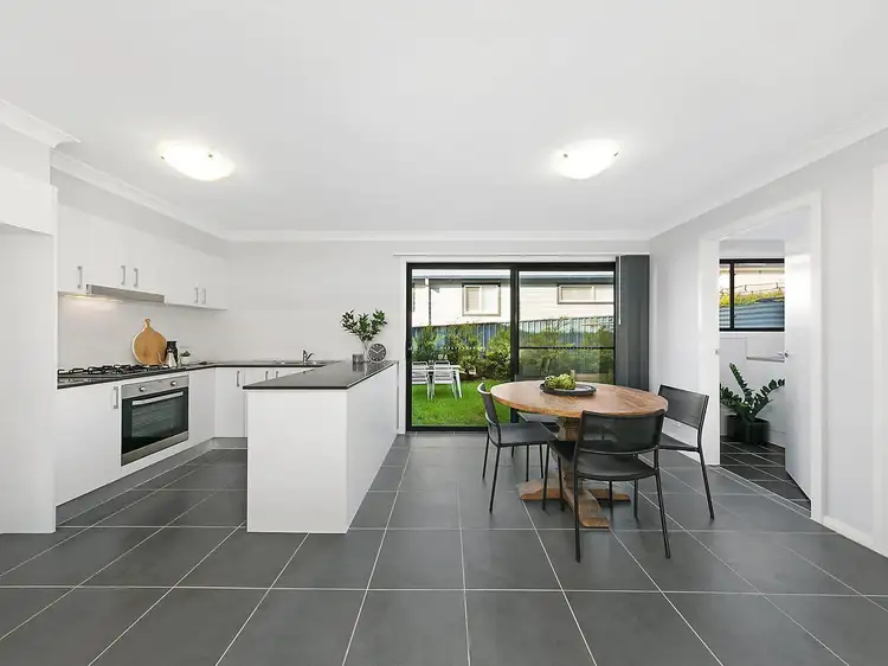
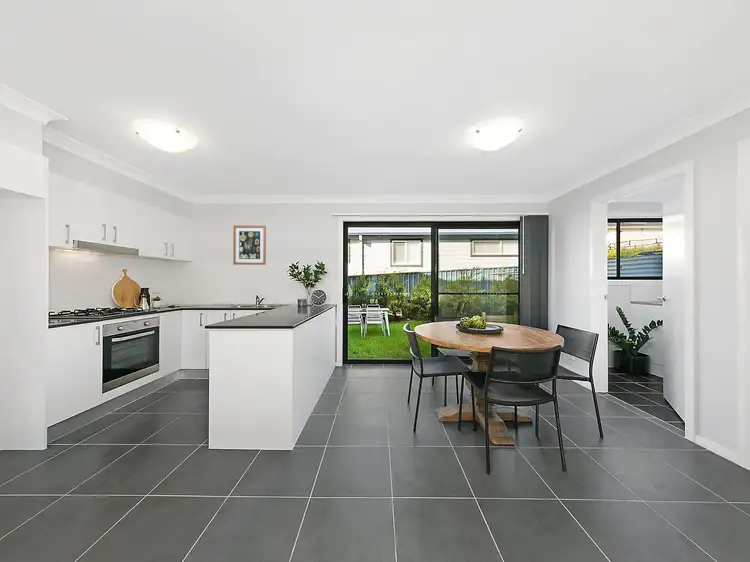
+ wall art (249, 245)
